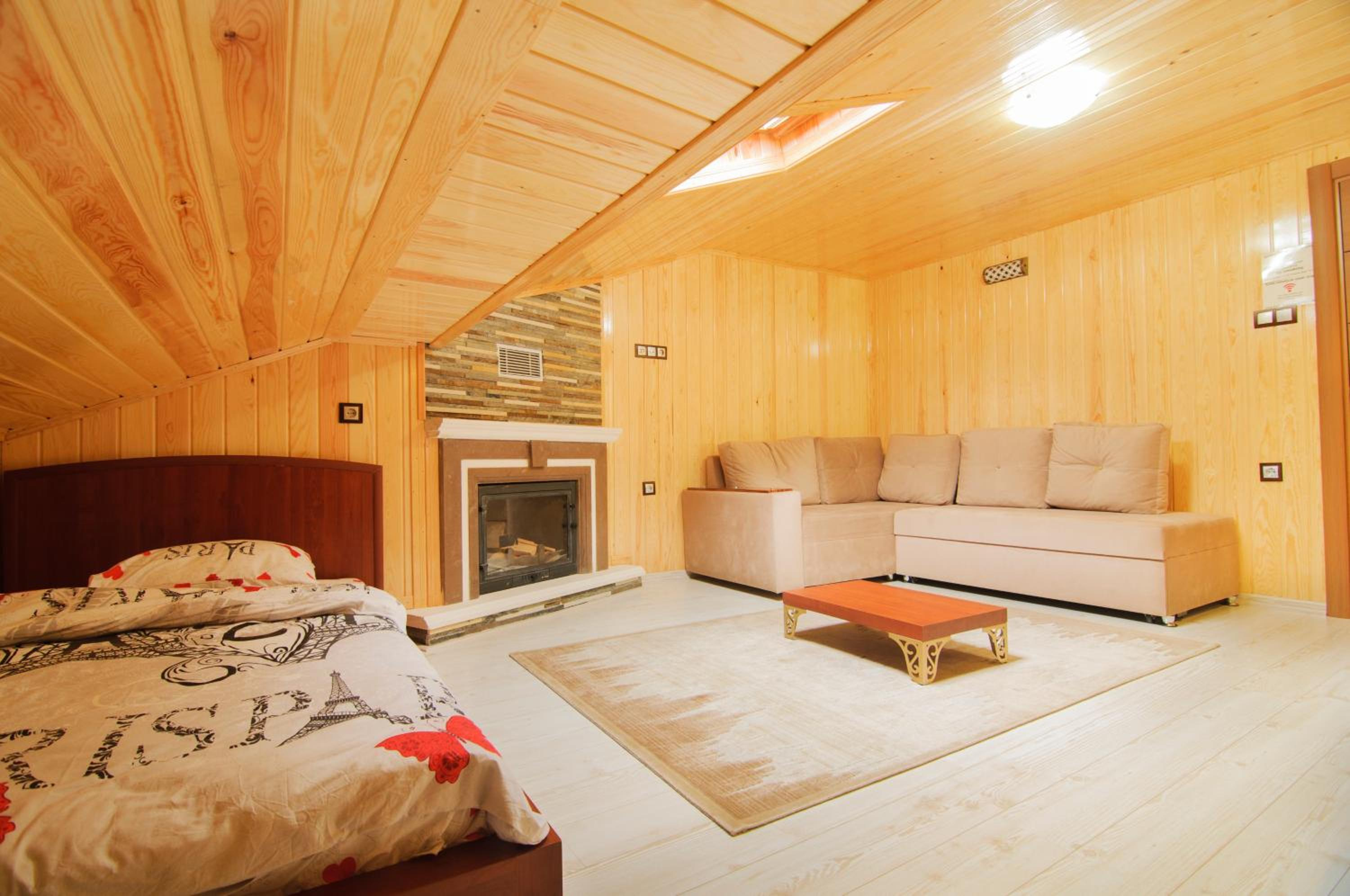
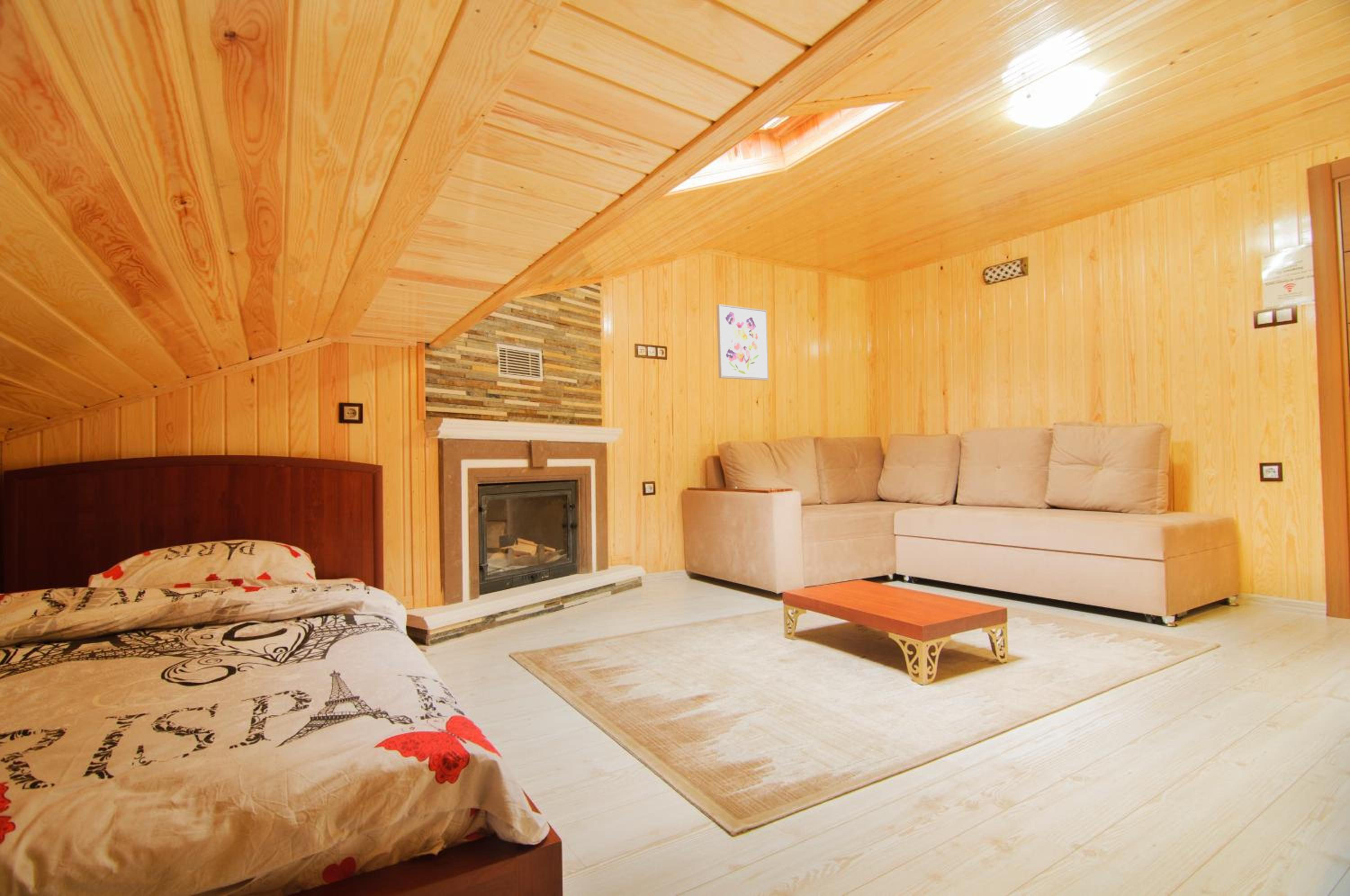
+ wall art (743, 343)
